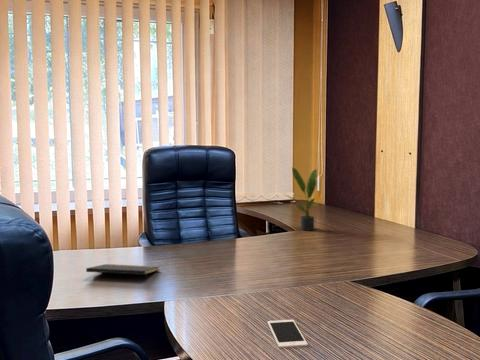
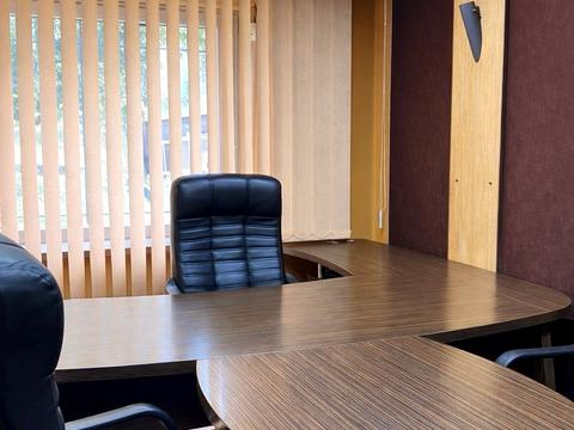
- cell phone (286, 333)
- notepad (124, 269)
- potted plant (305, 196)
